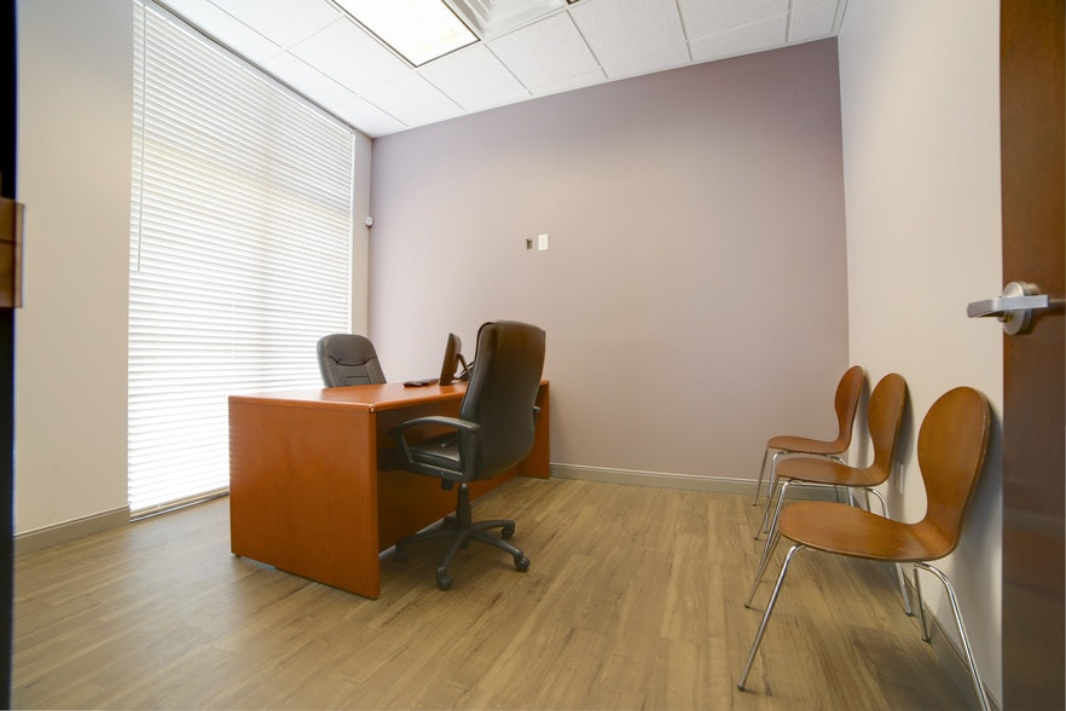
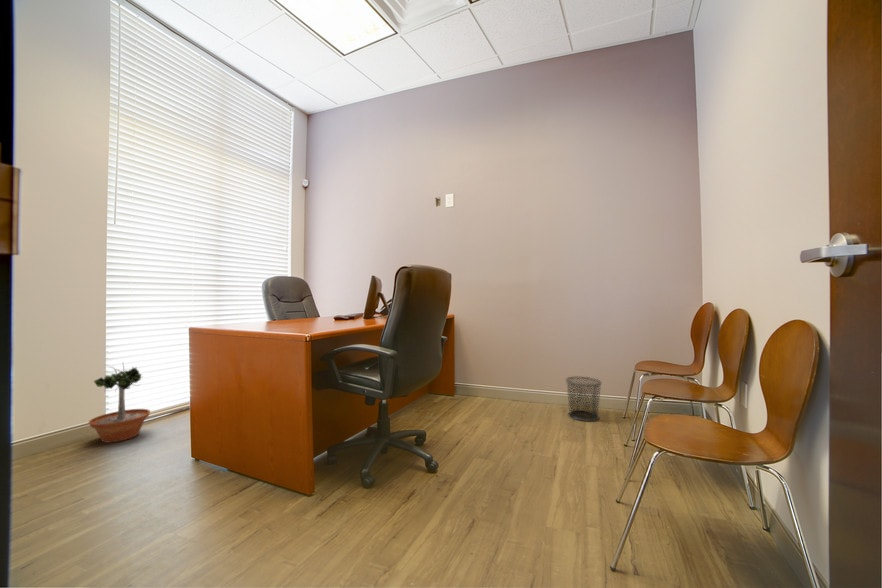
+ potted tree (121, 399)
+ waste bin (582, 398)
